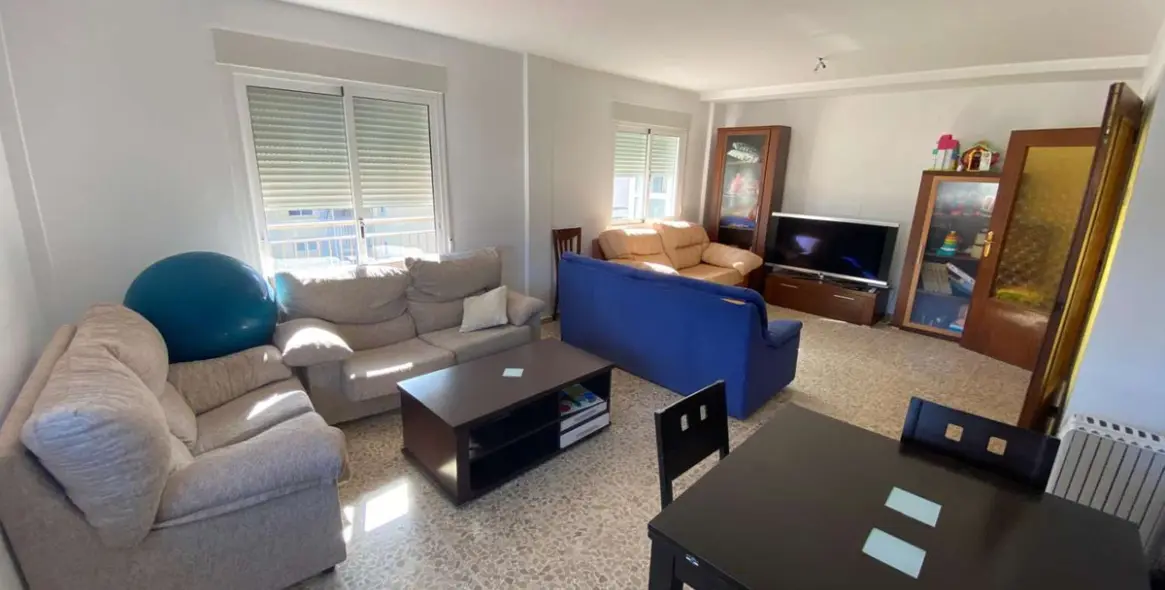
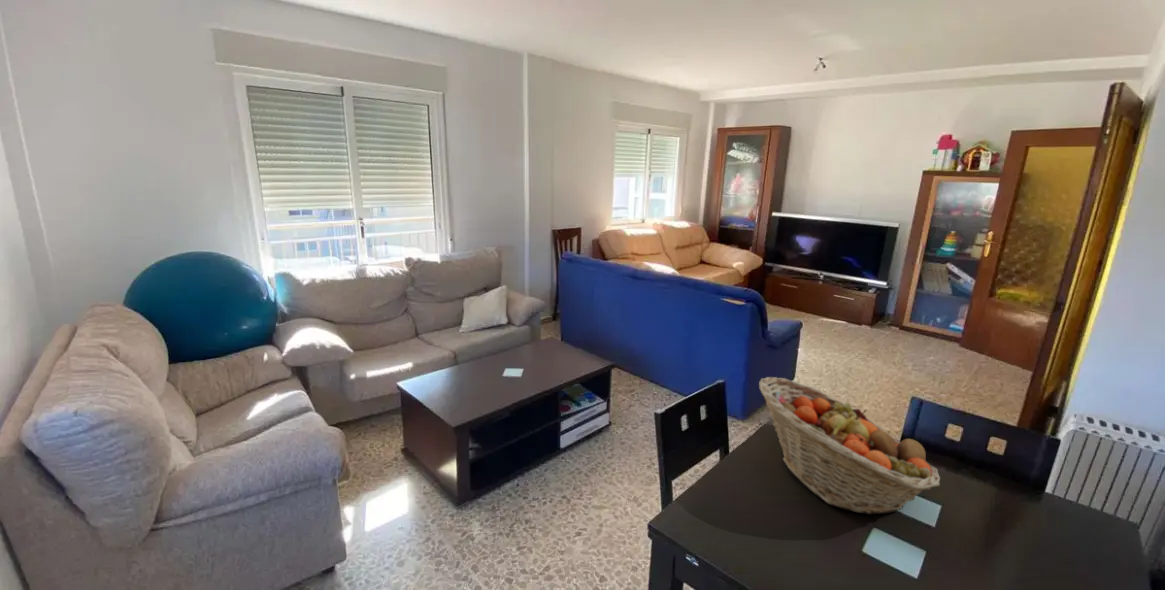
+ fruit basket (837, 437)
